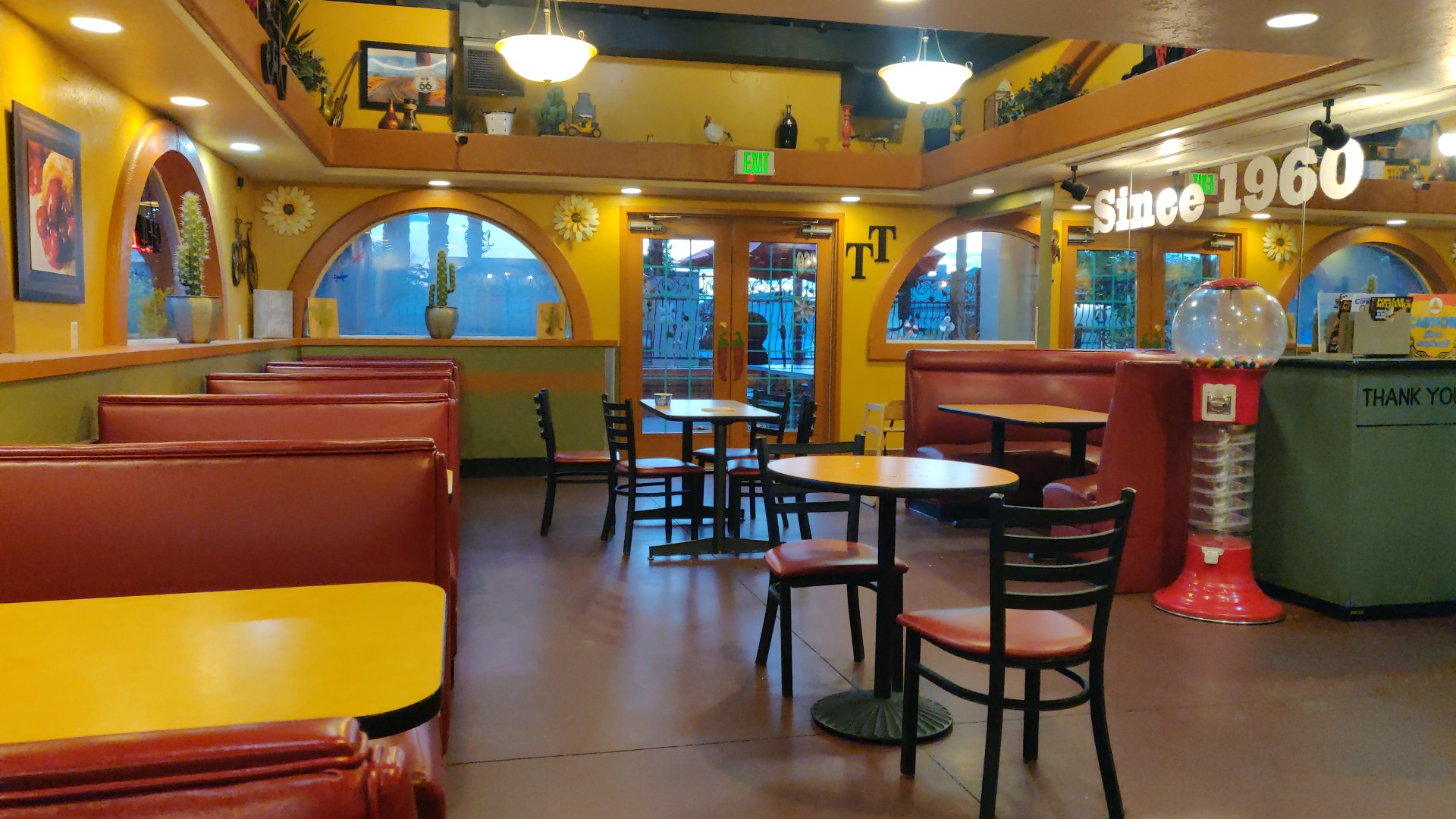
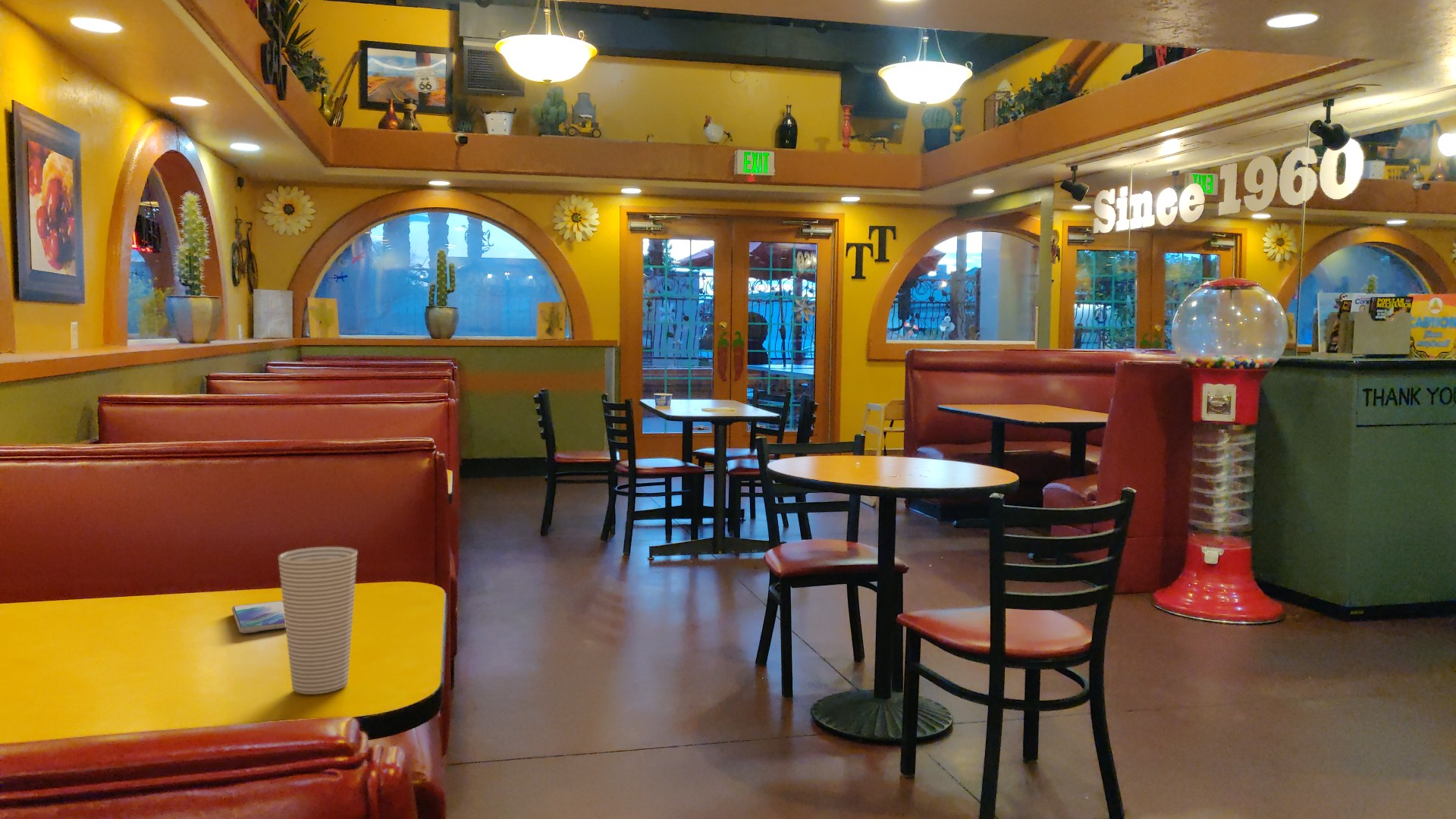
+ smartphone (262, 616)
+ cup (319, 620)
